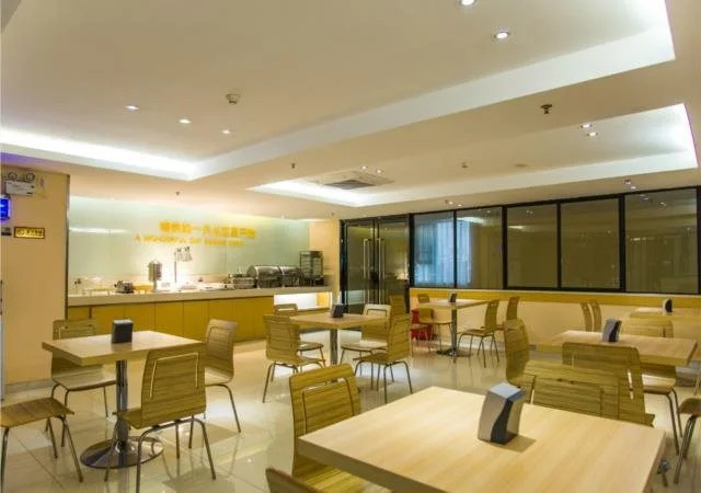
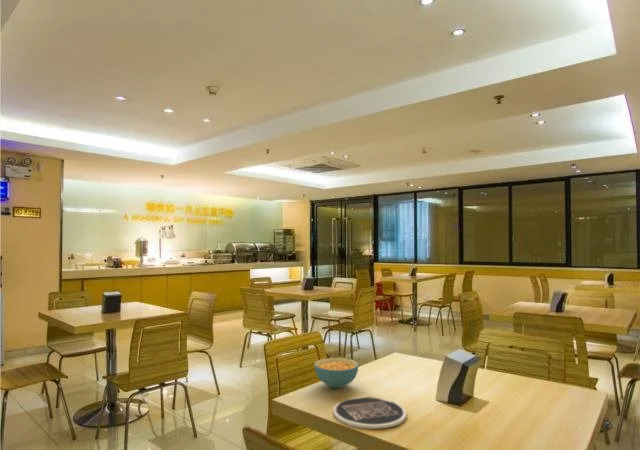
+ plate (369, 411)
+ cereal bowl (336, 374)
